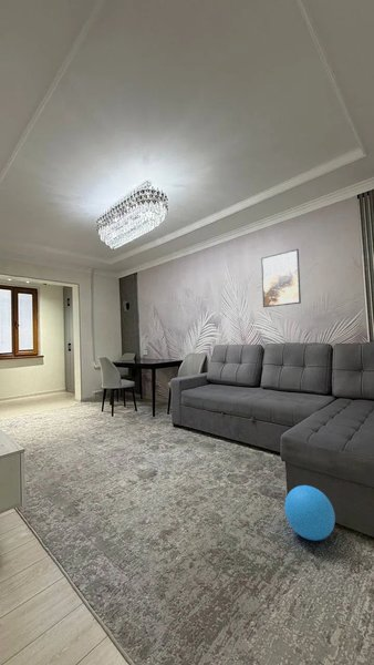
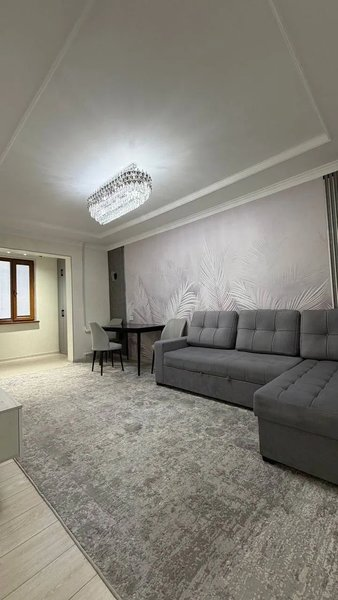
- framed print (280, 279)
- ball (309, 511)
